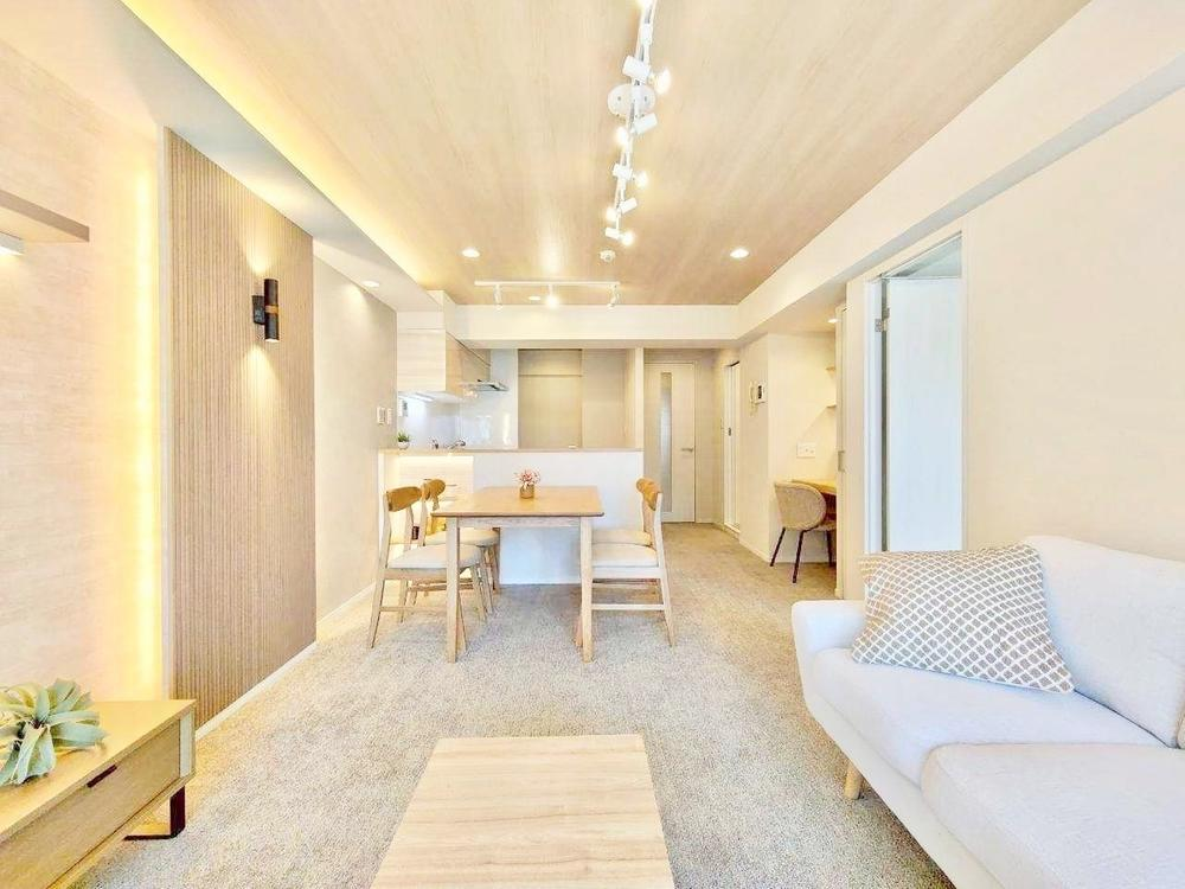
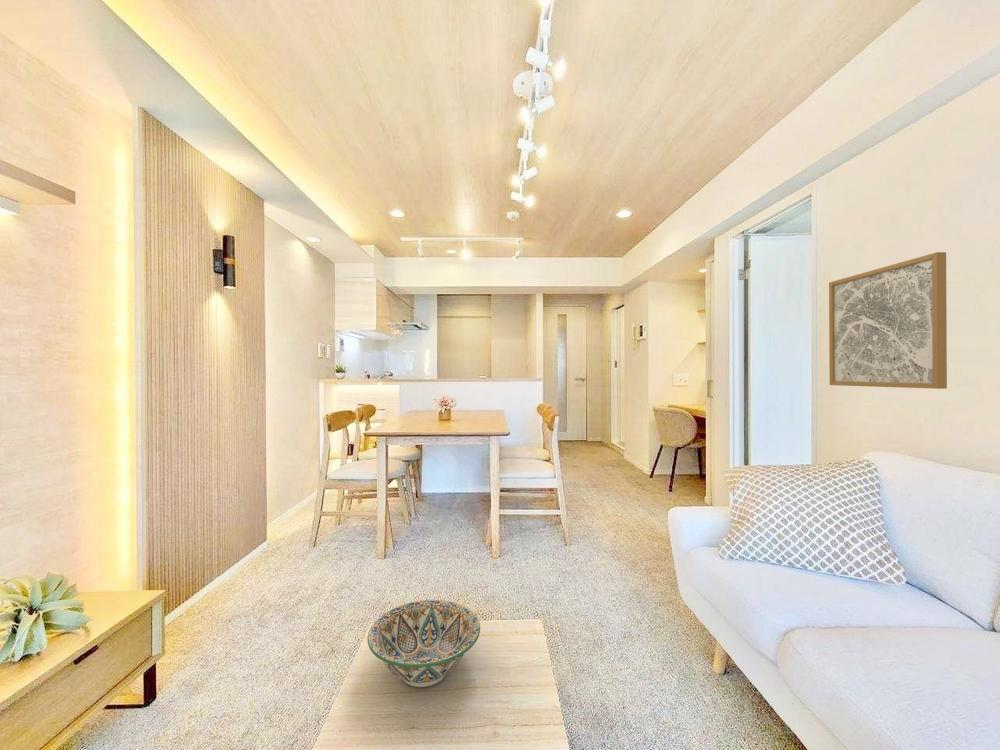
+ wall art (879, 328)
+ decorative bowl (425, 648)
